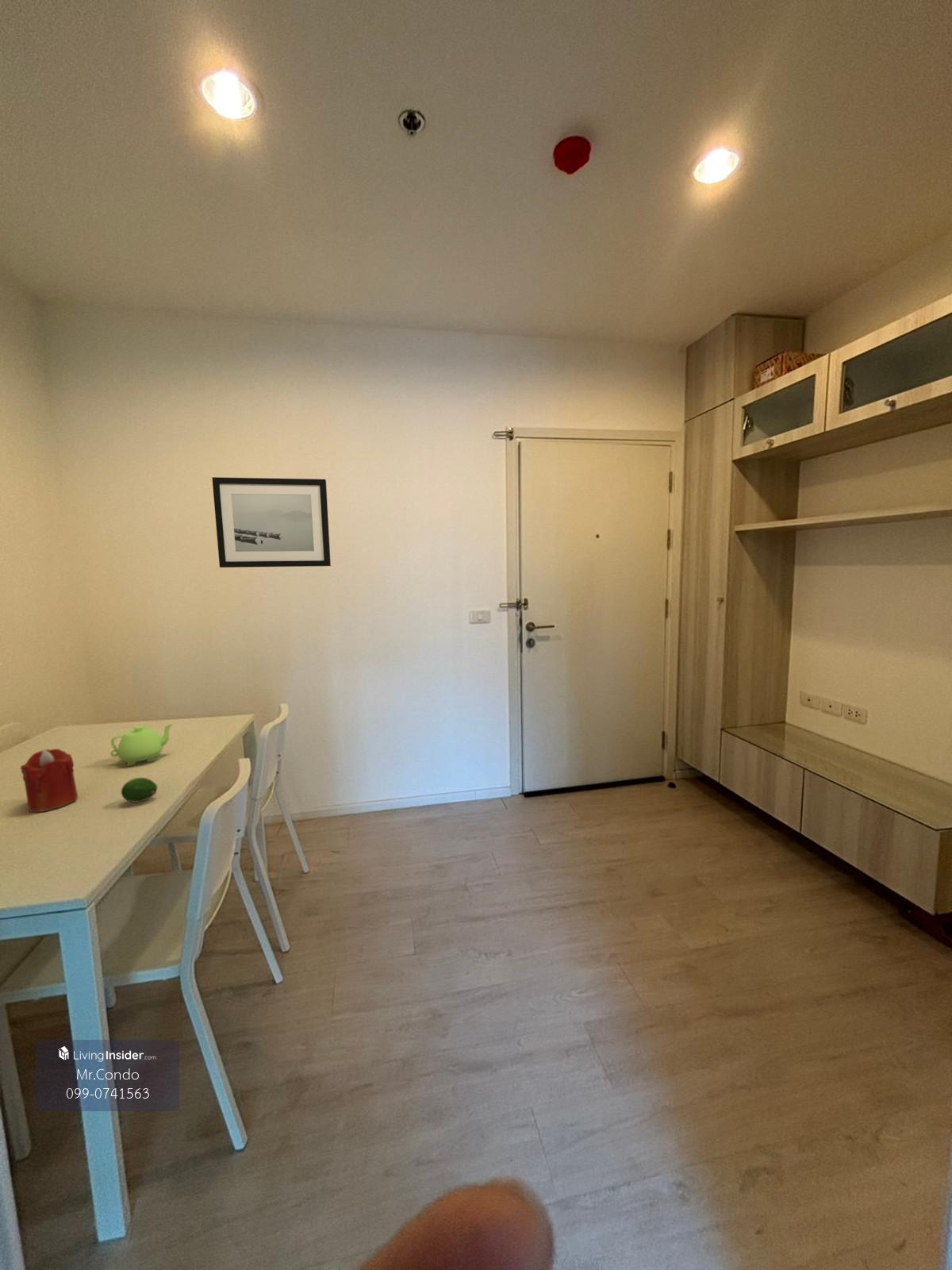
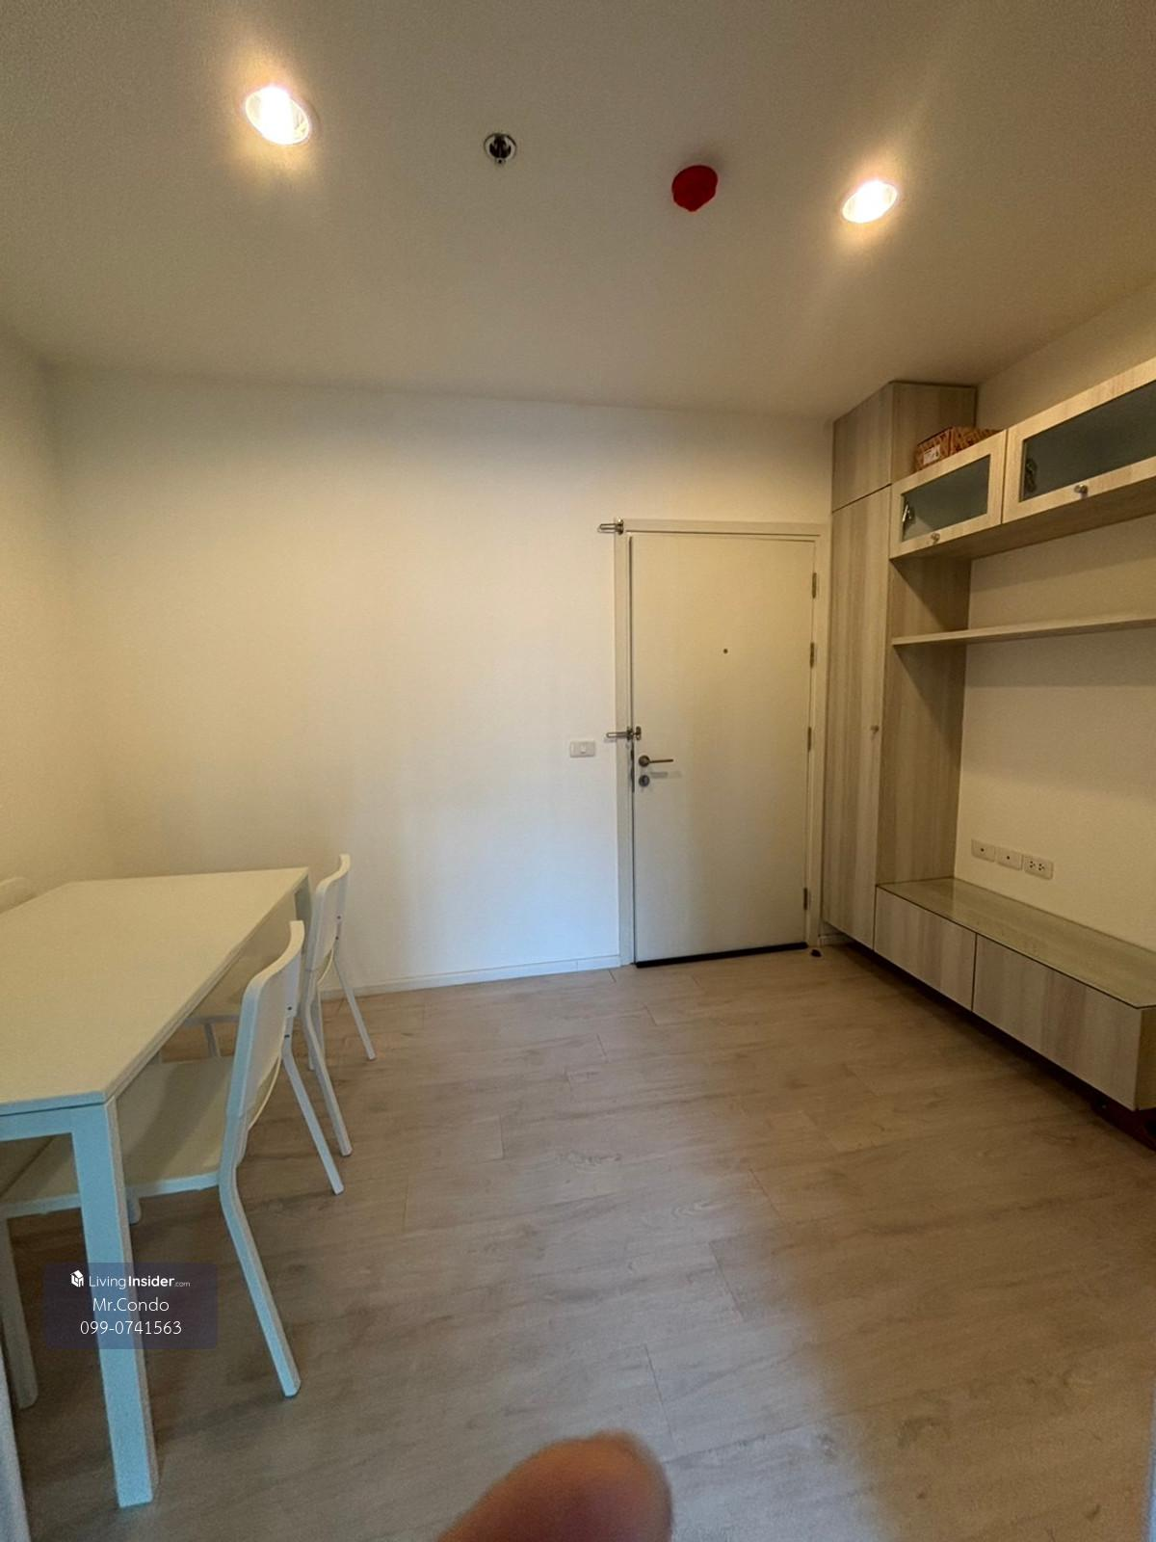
- candle (49, 776)
- teapot (144, 742)
- fruit (139, 789)
- wall art (273, 523)
